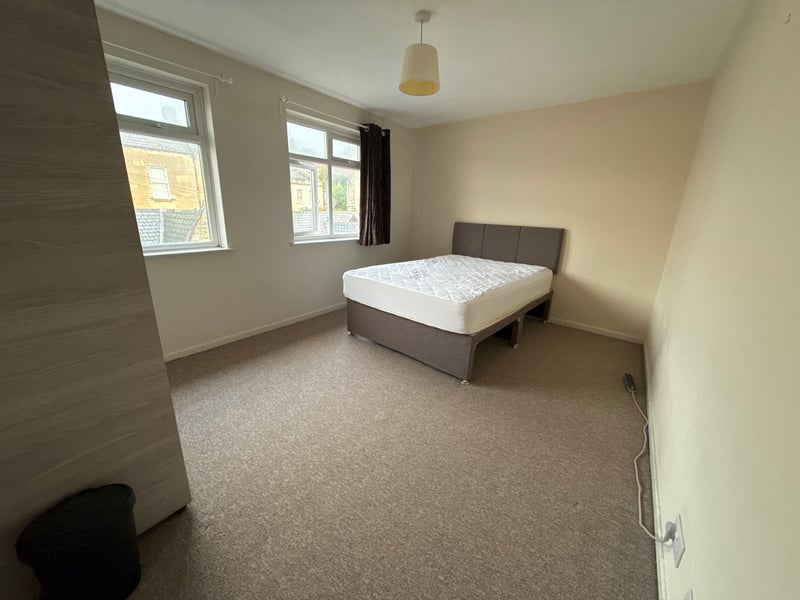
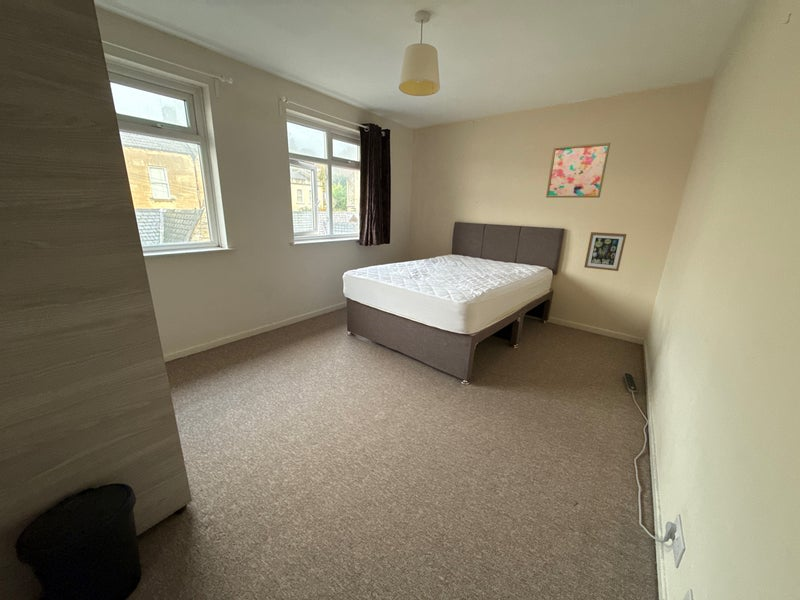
+ wall art (604, 251)
+ wall art (576, 172)
